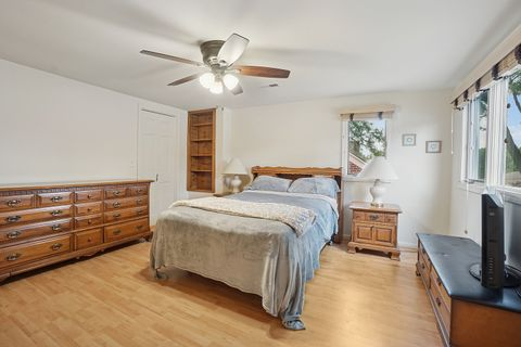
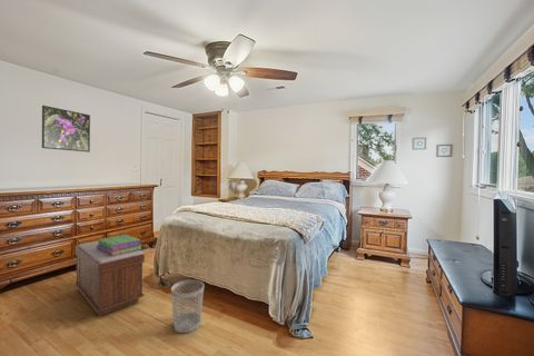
+ stack of books (119, 244)
+ wastebasket (187, 306)
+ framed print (67, 130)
+ bench (108, 270)
